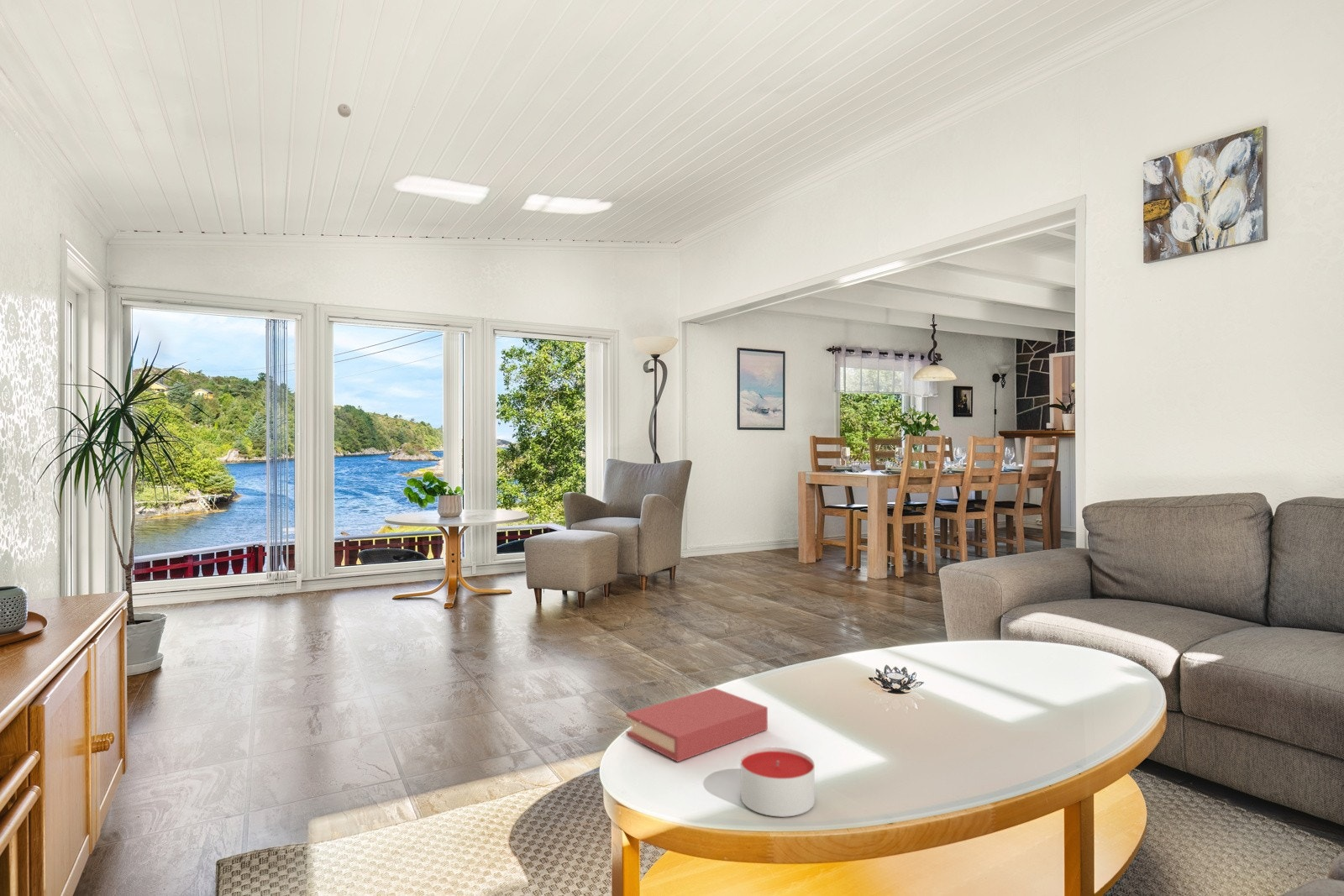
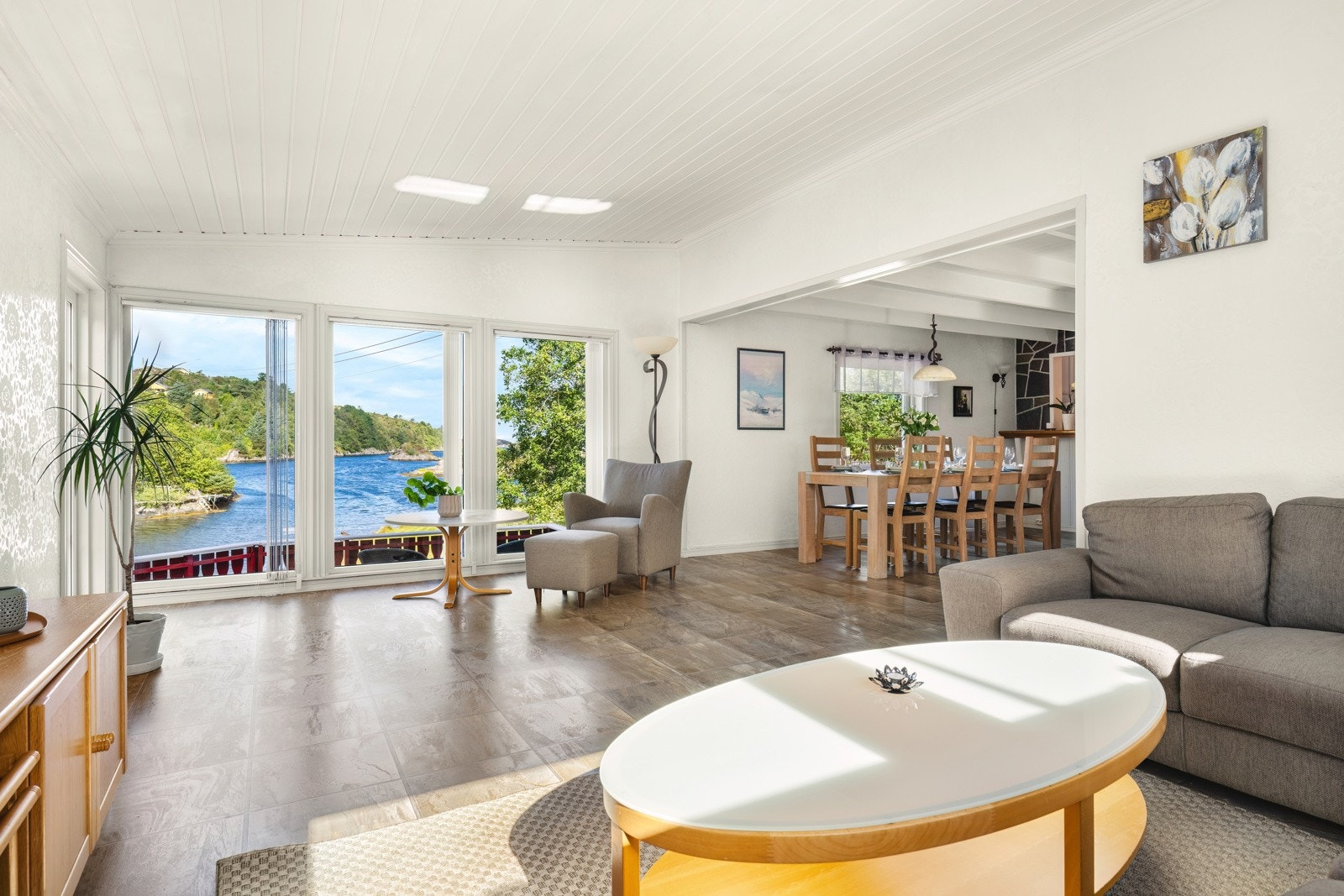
- book (697, 721)
- candle (777, 778)
- eyeball (344, 110)
